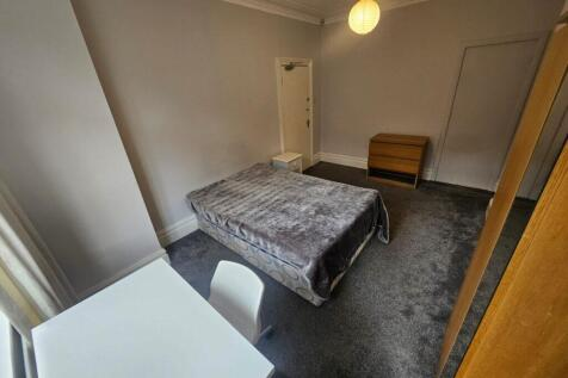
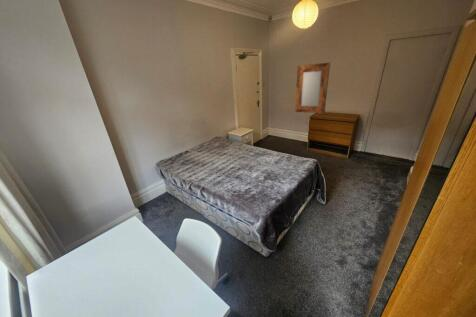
+ home mirror (311, 89)
